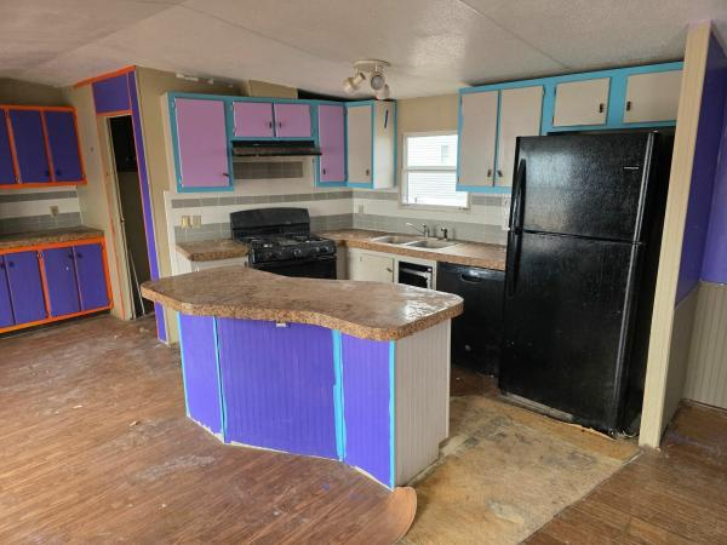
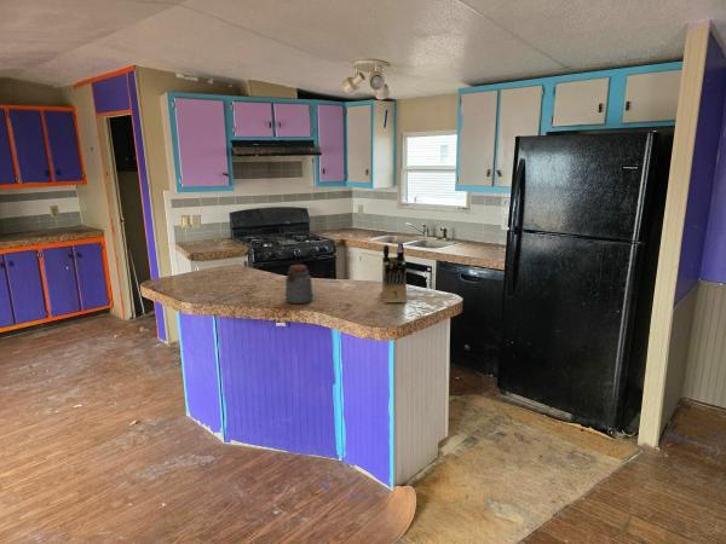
+ knife block (393, 268)
+ jar (298, 283)
